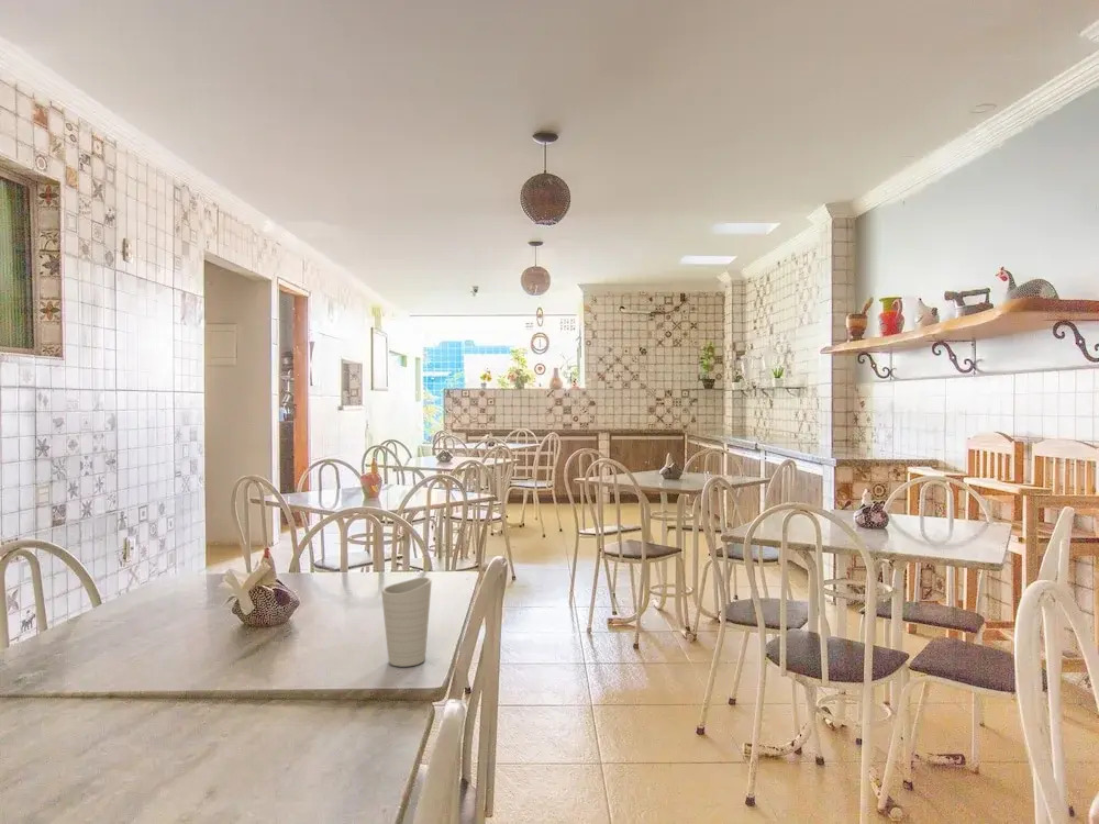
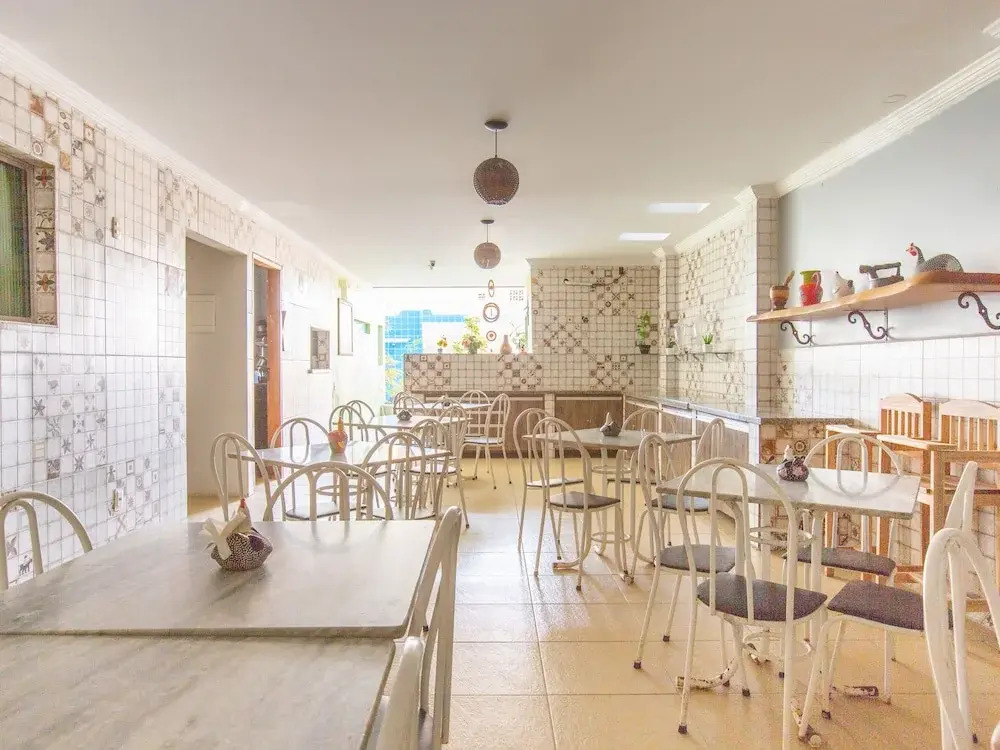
- cup (407, 620)
